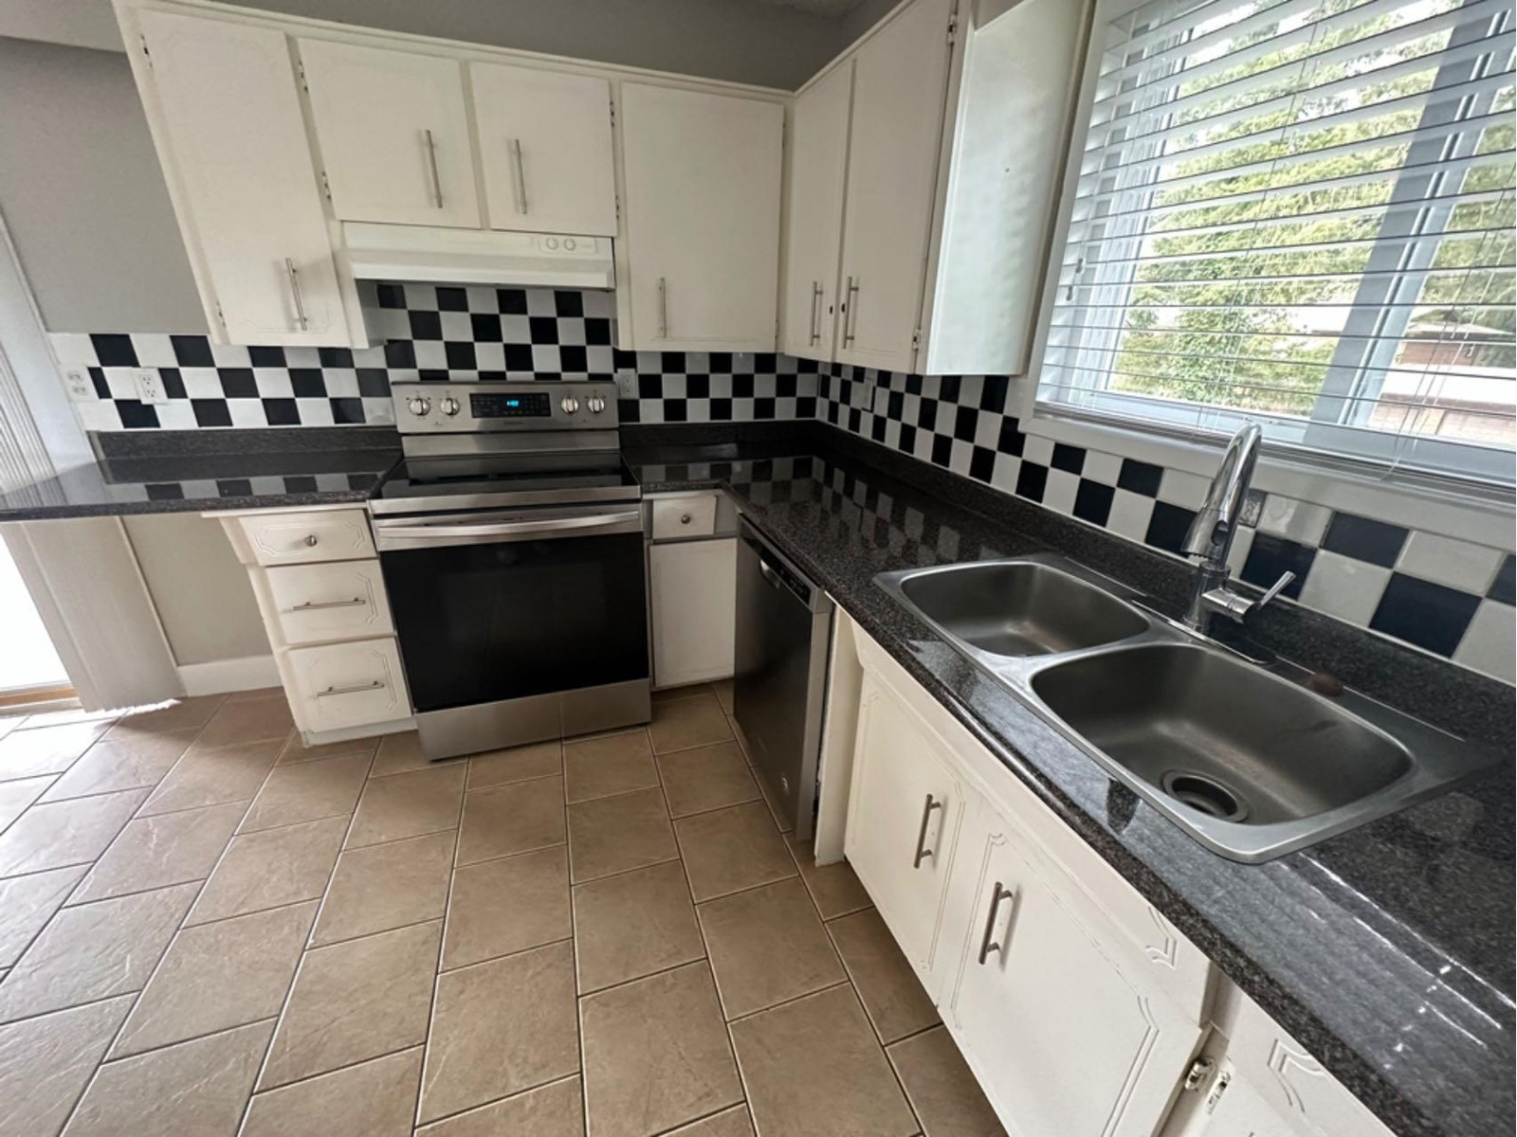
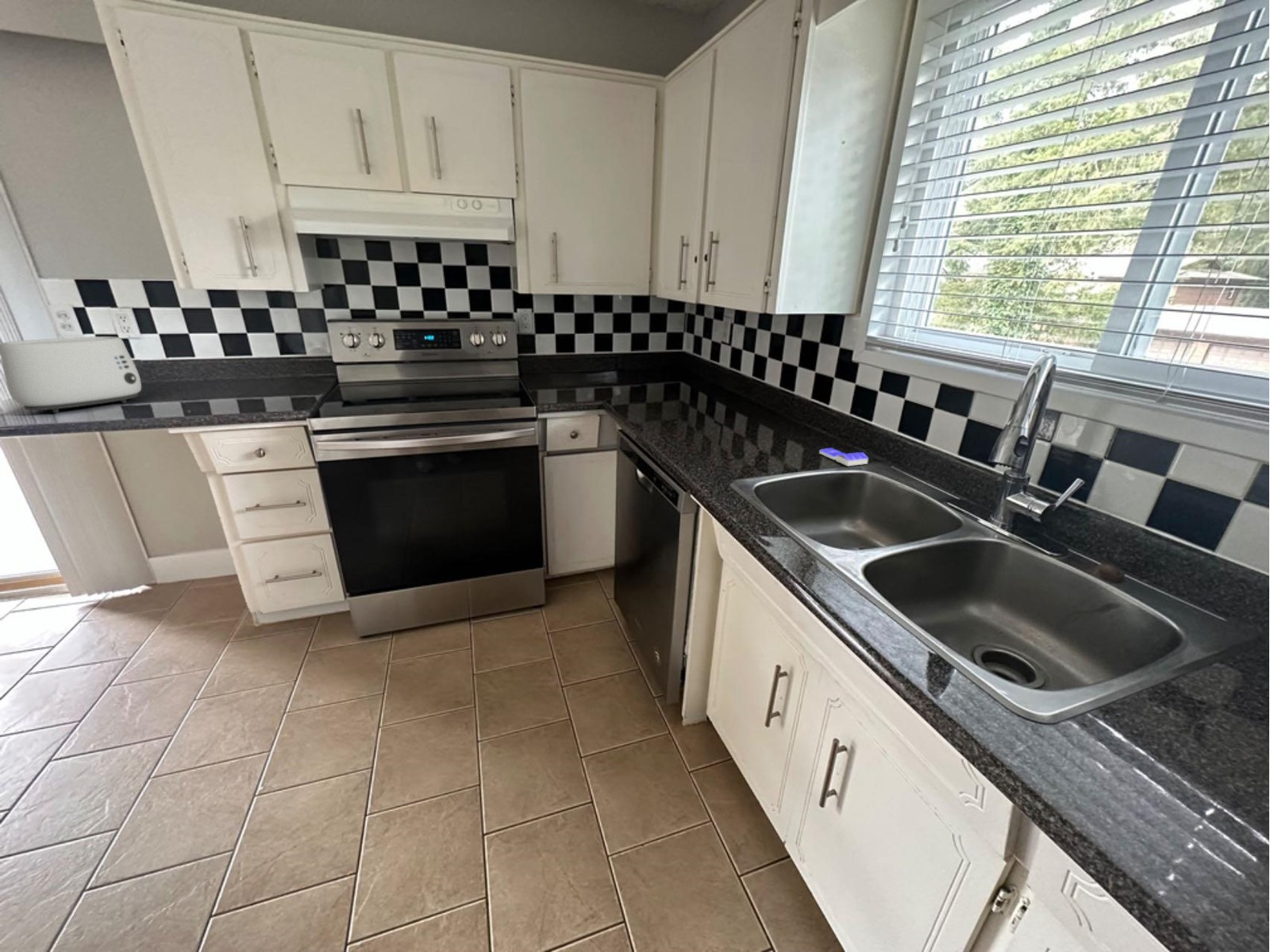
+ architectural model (843, 454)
+ toaster (77, 374)
